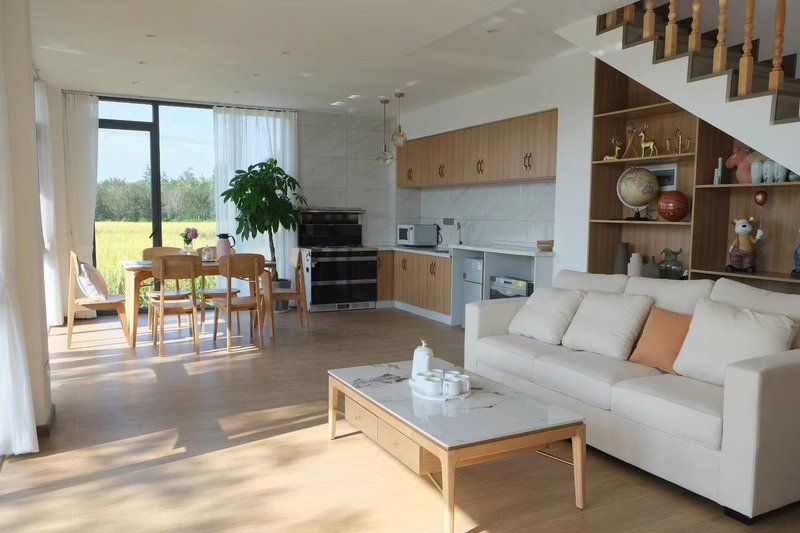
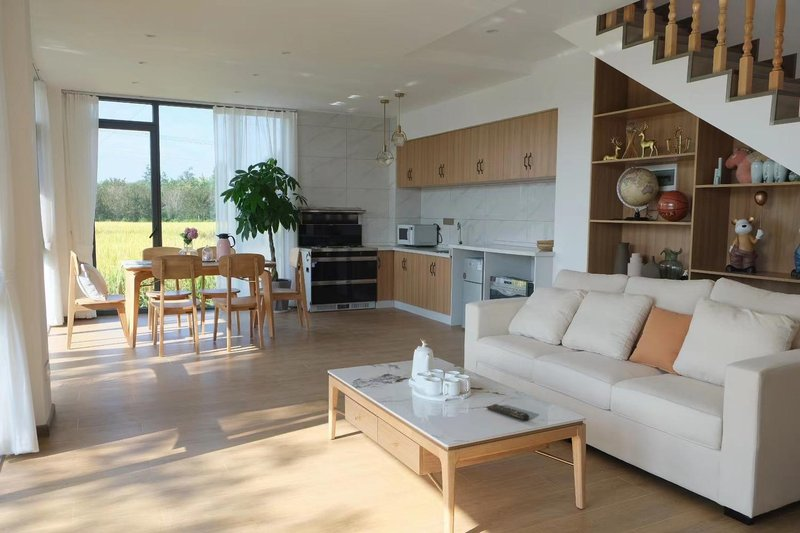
+ remote control (507, 411)
